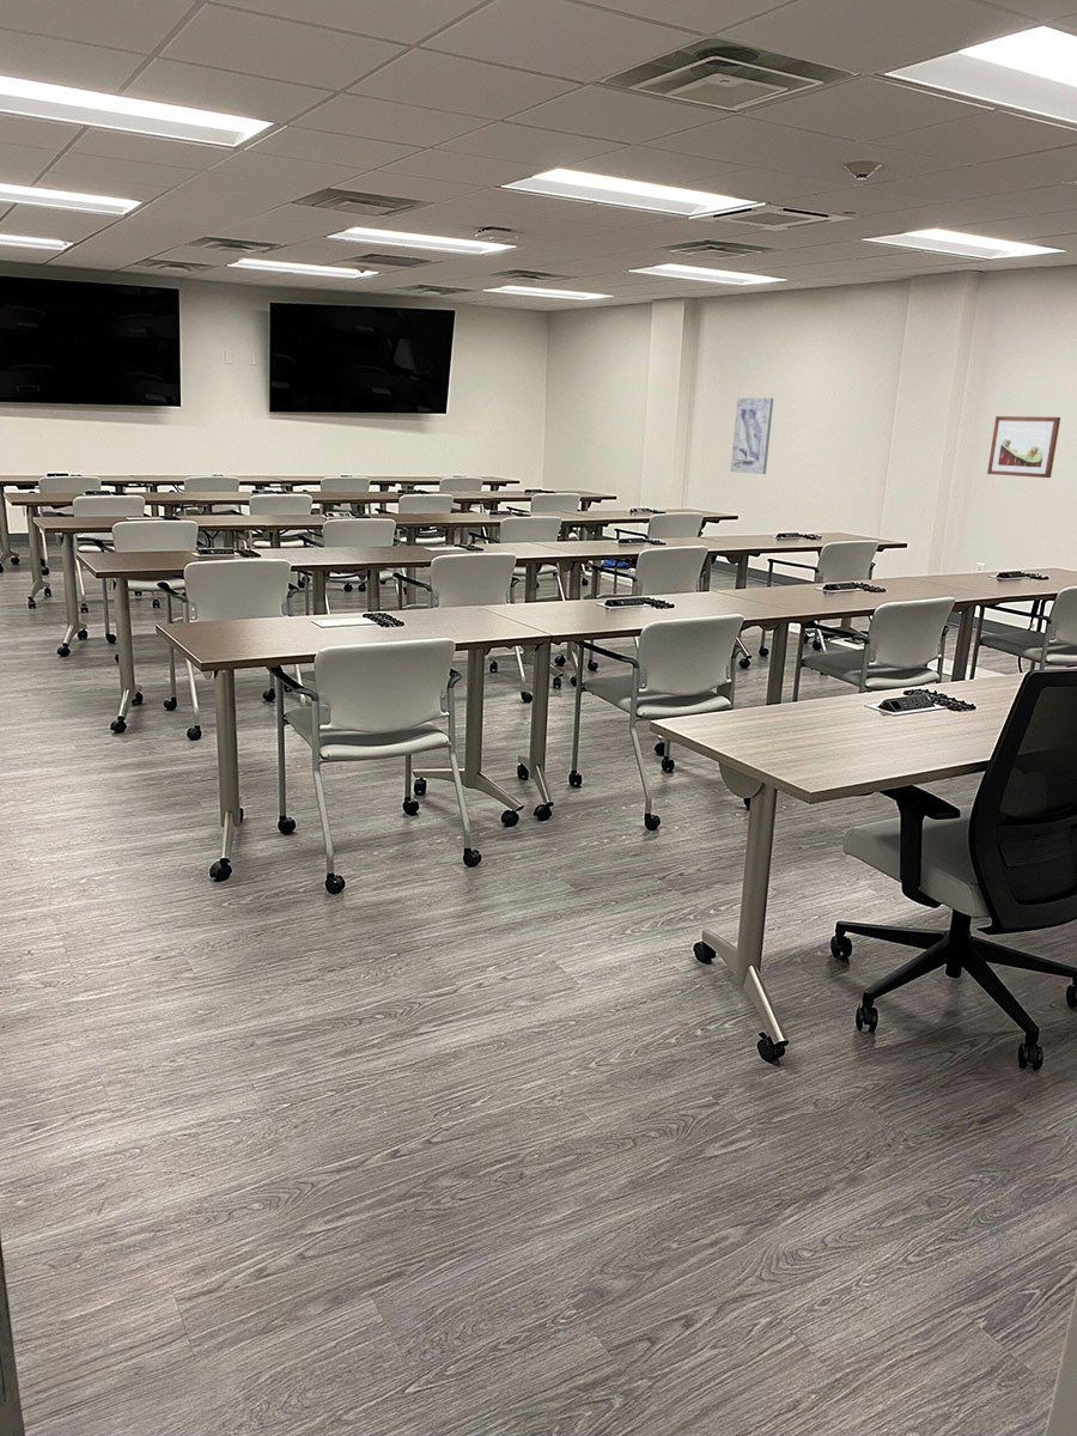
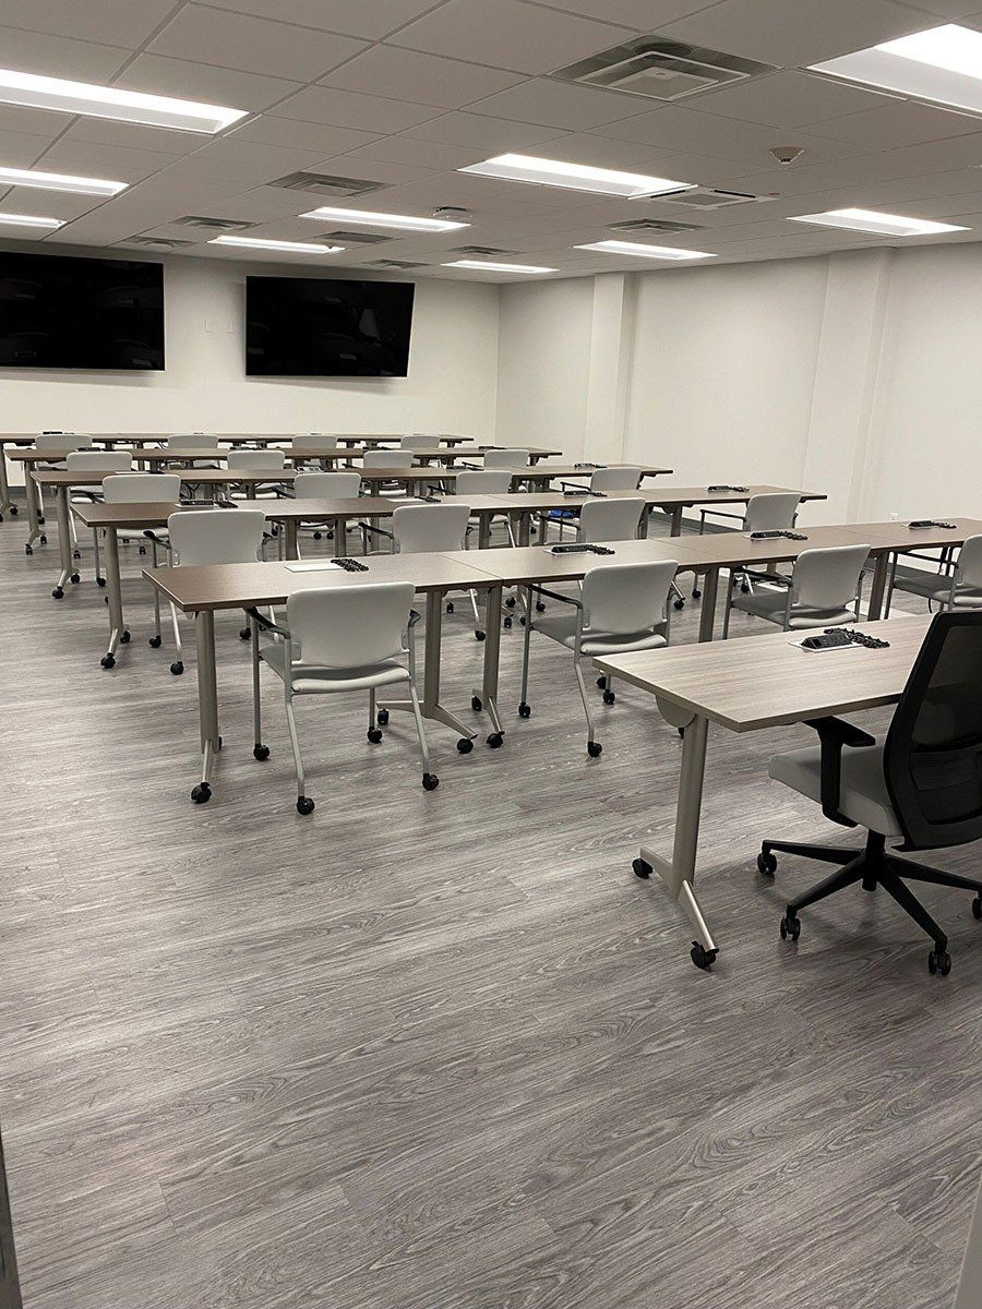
- wall art (750, 436)
- wall art (1022, 446)
